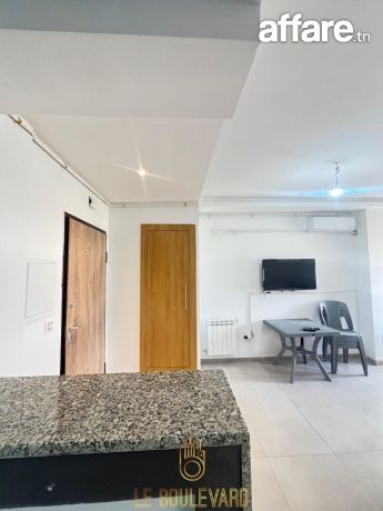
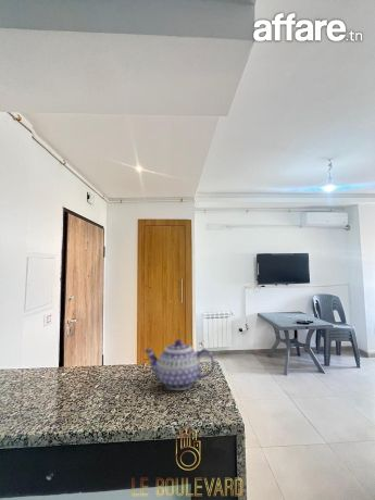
+ teapot (178, 361)
